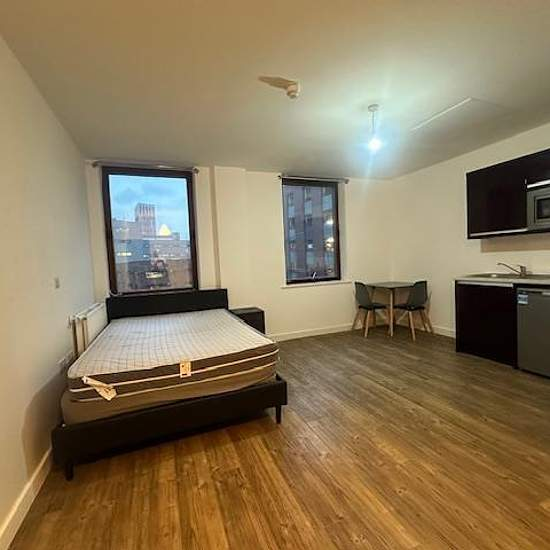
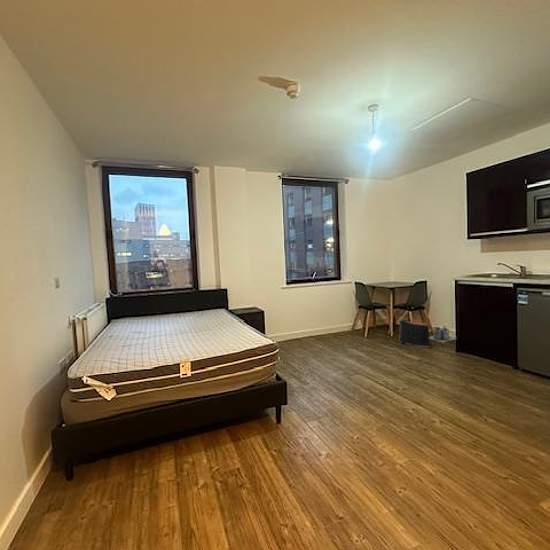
+ boots (442, 332)
+ backpack (414, 333)
